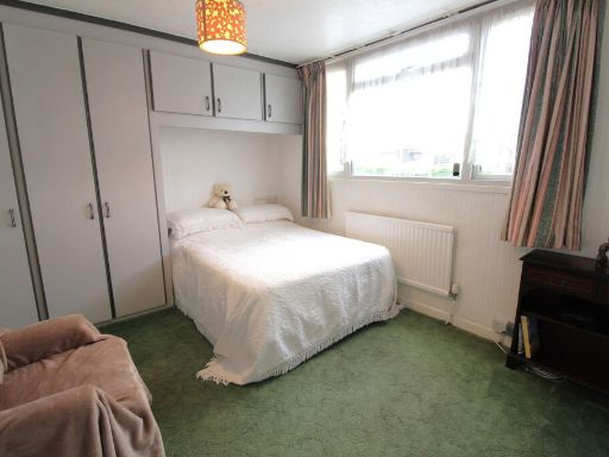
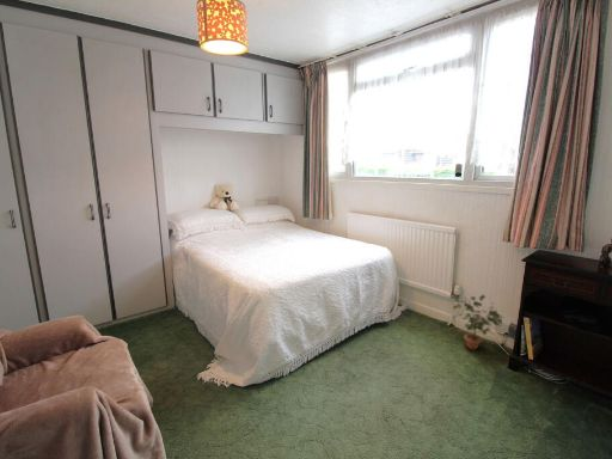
+ potted plant (475, 322)
